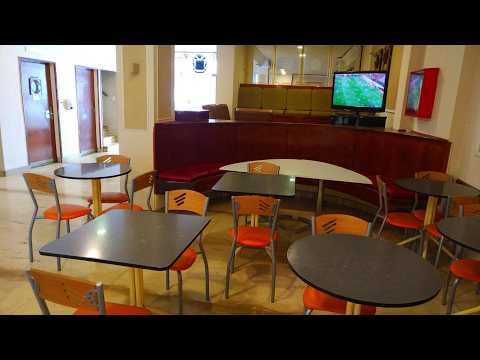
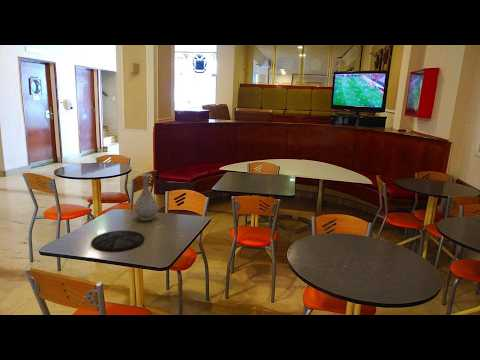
+ vase (146, 196)
+ plate (118, 237)
